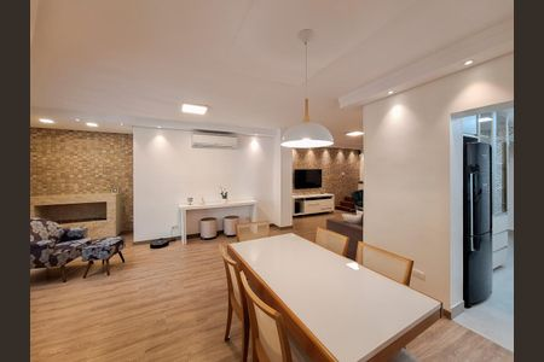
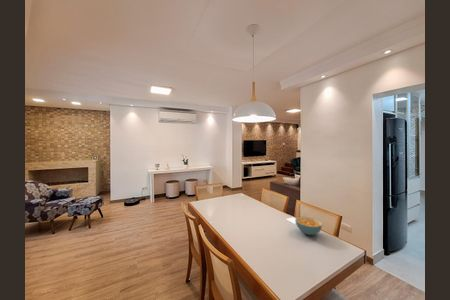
+ cereal bowl (308, 227)
